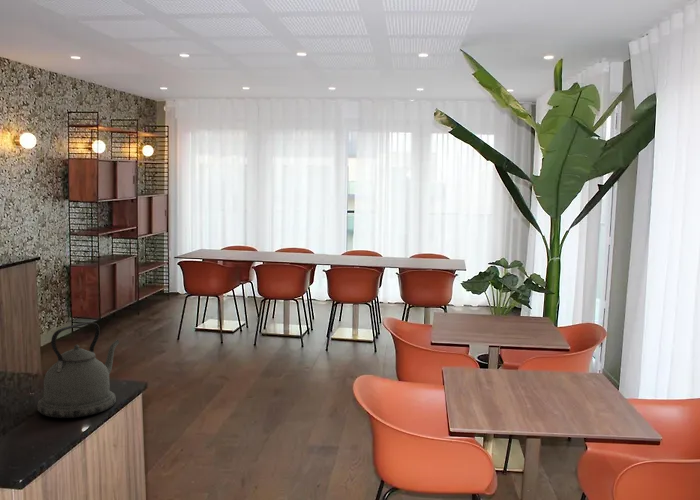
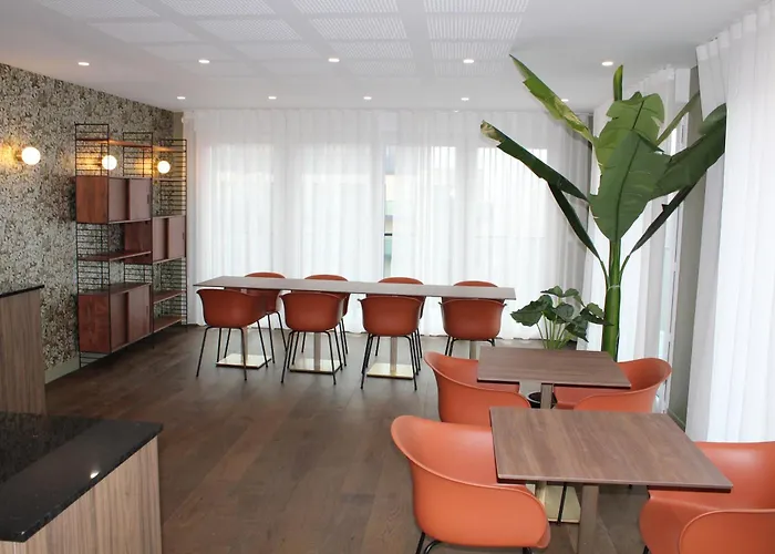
- kettle (78, 364)
